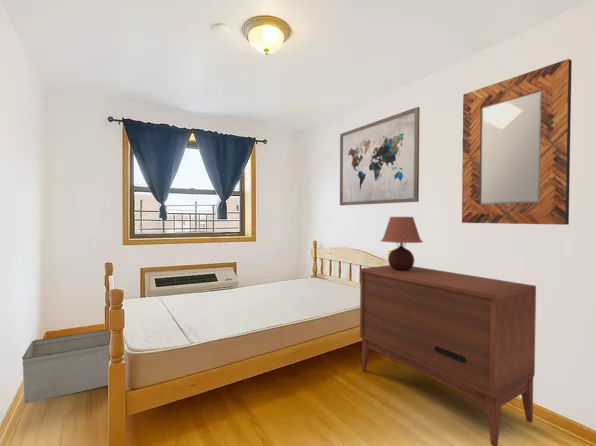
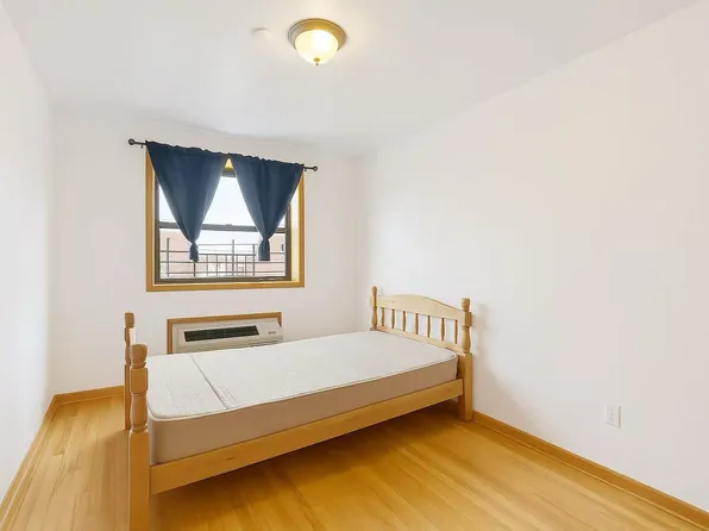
- storage bin (77, 362)
- table lamp (401, 242)
- dresser (435, 334)
- home mirror (509, 151)
- wall art (374, 163)
